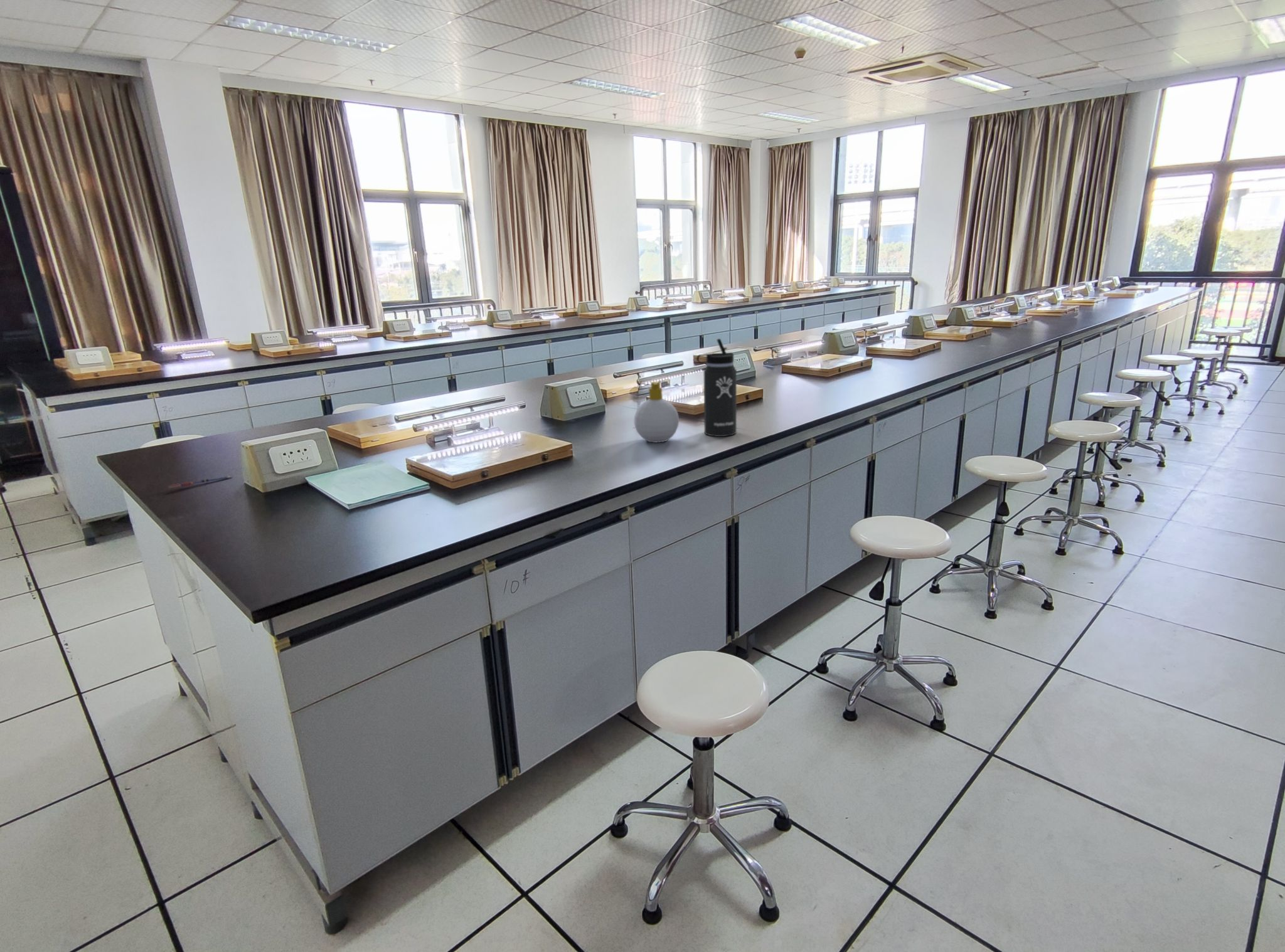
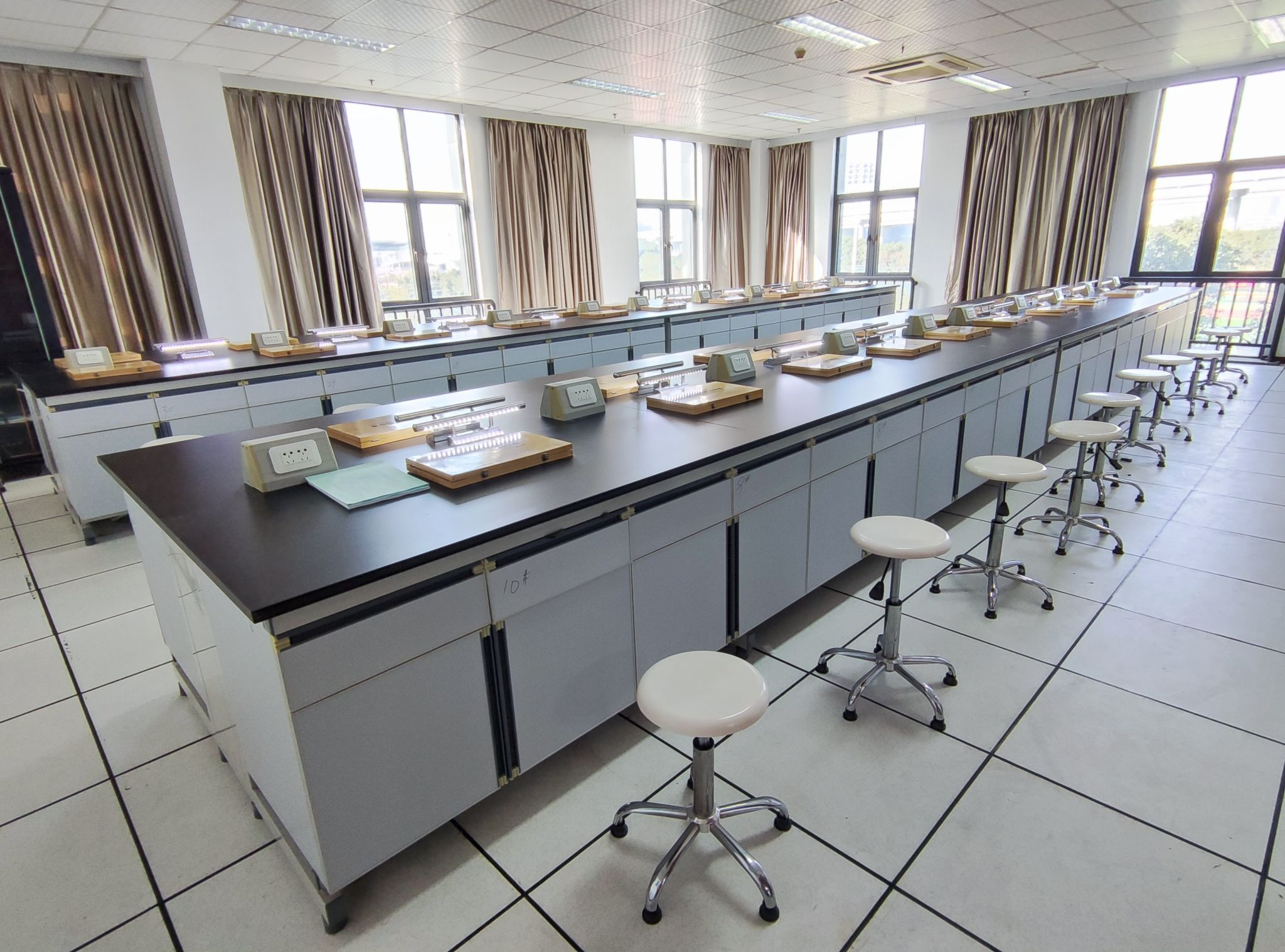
- soap bottle (656, 411)
- pen (201, 481)
- thermos bottle (717, 386)
